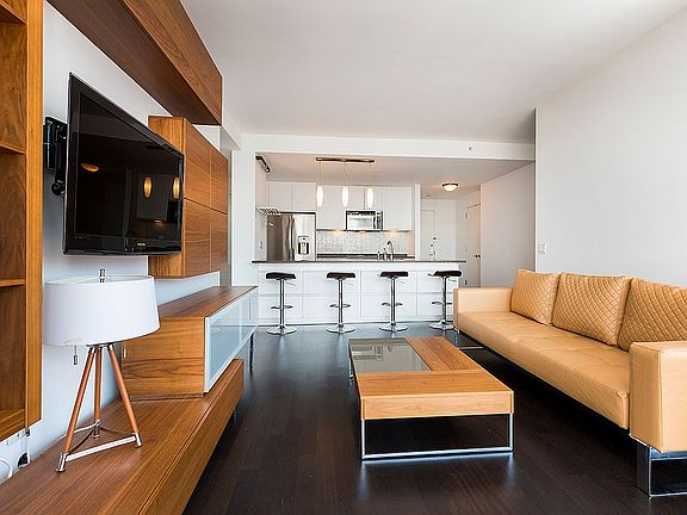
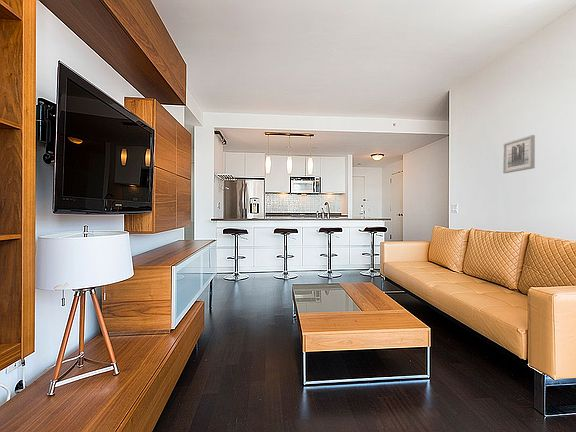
+ wall art (518, 155)
